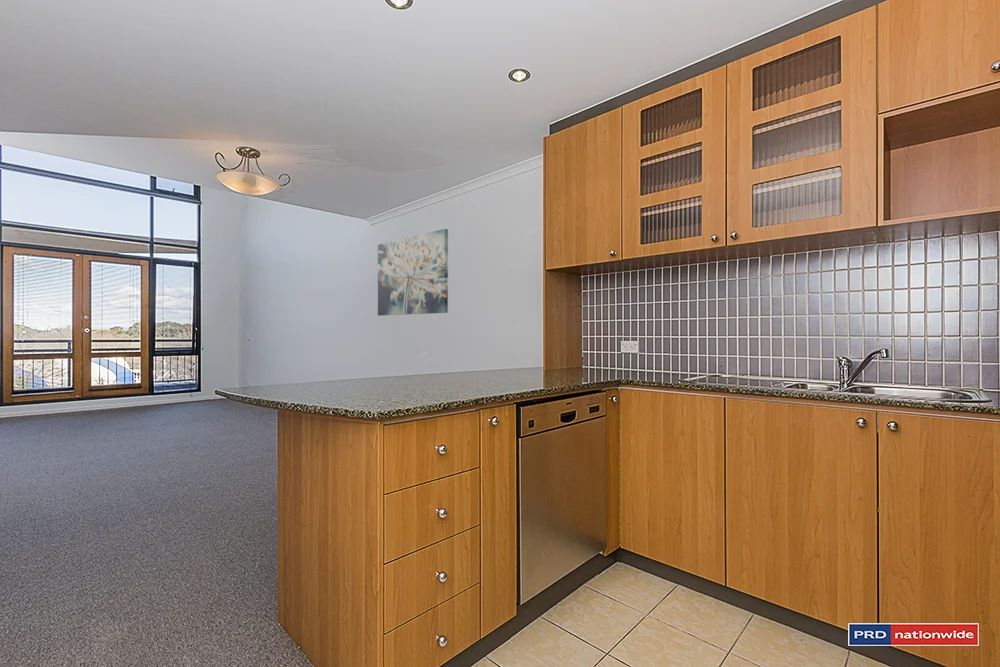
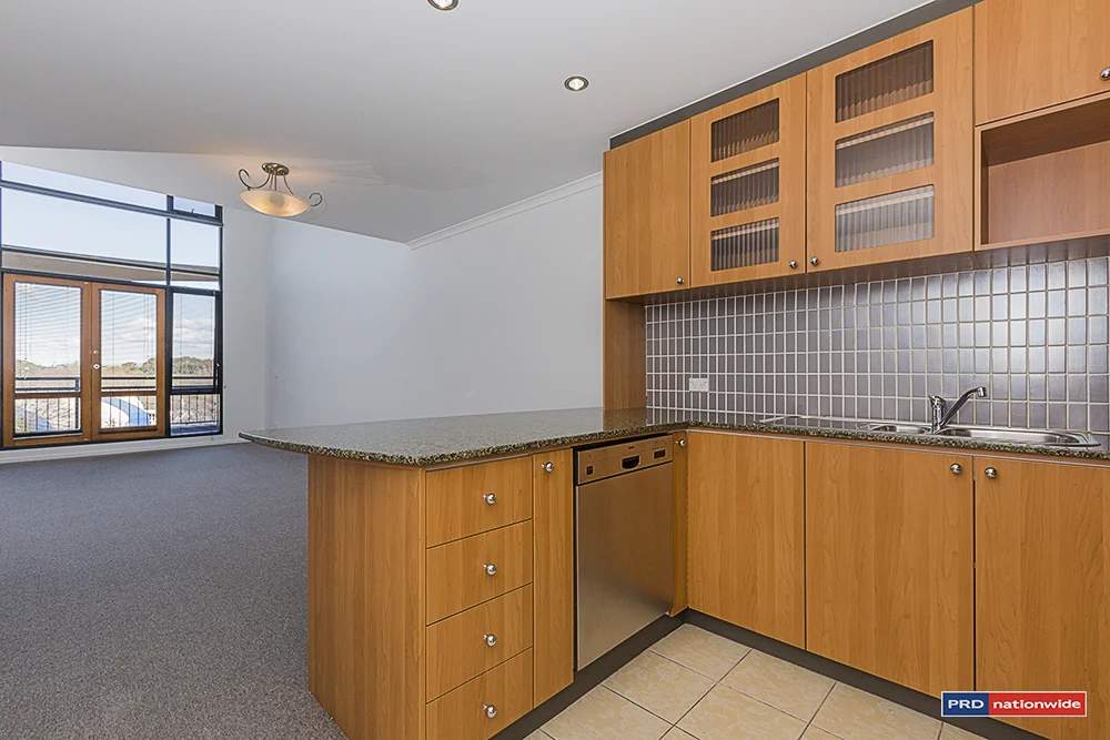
- wall art (409, 275)
